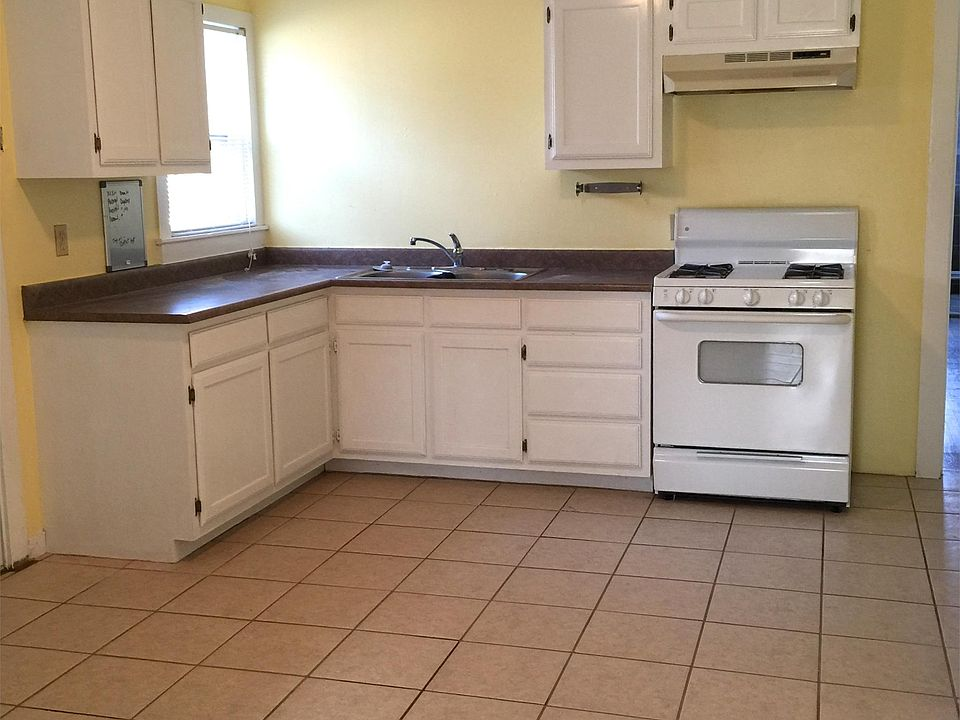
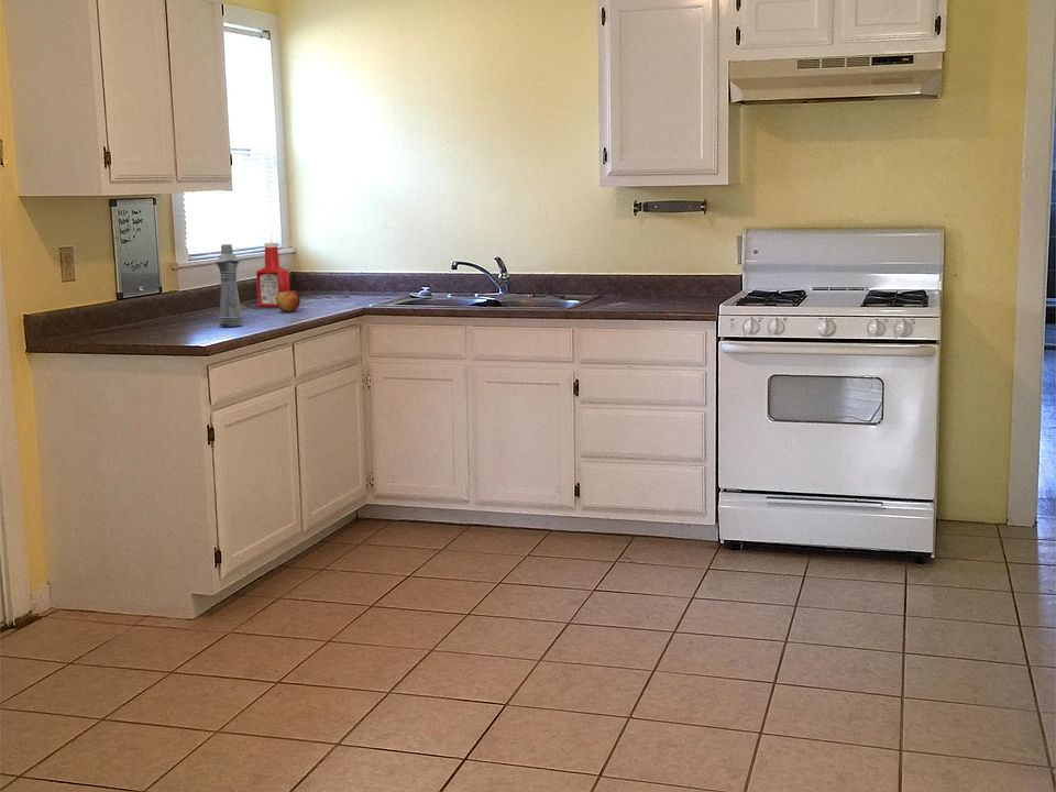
+ bottle (229, 285)
+ soap bottle (272, 274)
+ apple (287, 300)
